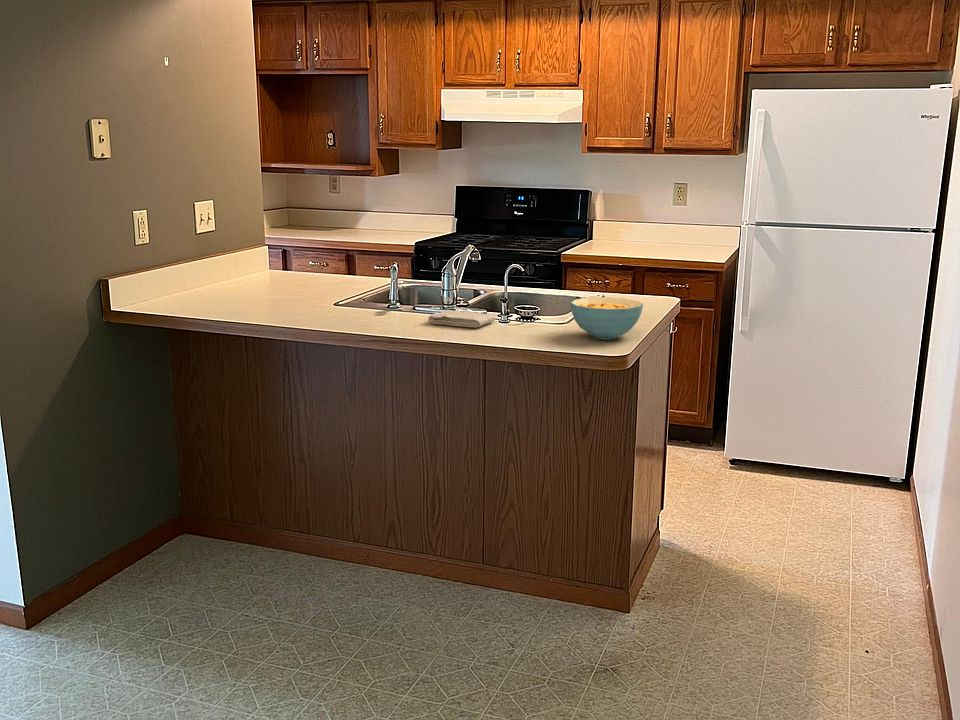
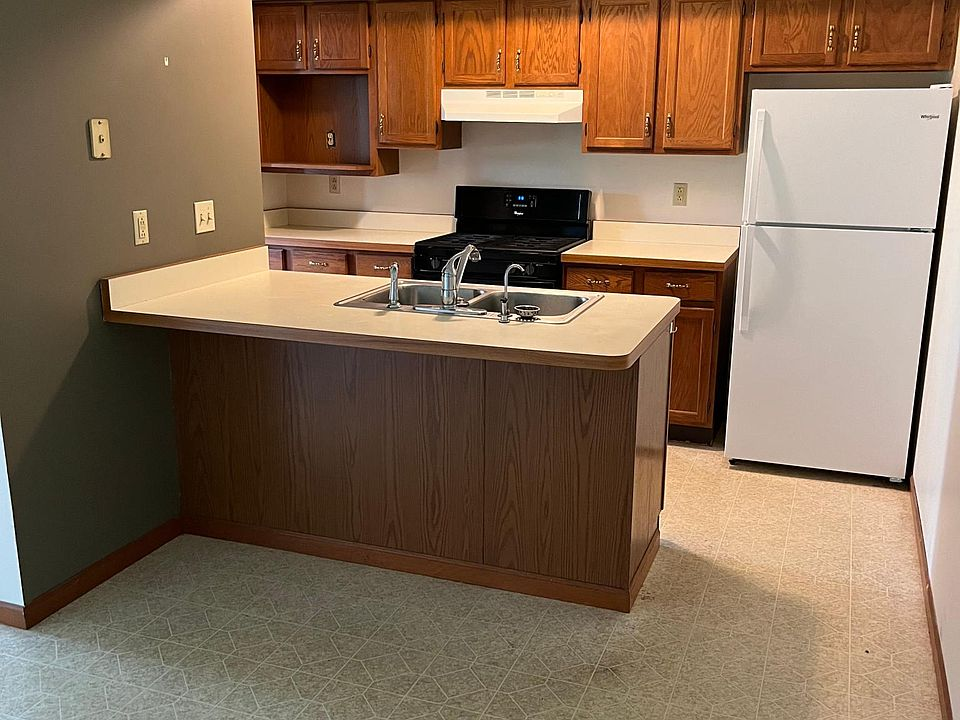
- cereal bowl (606, 320)
- washcloth (461, 318)
